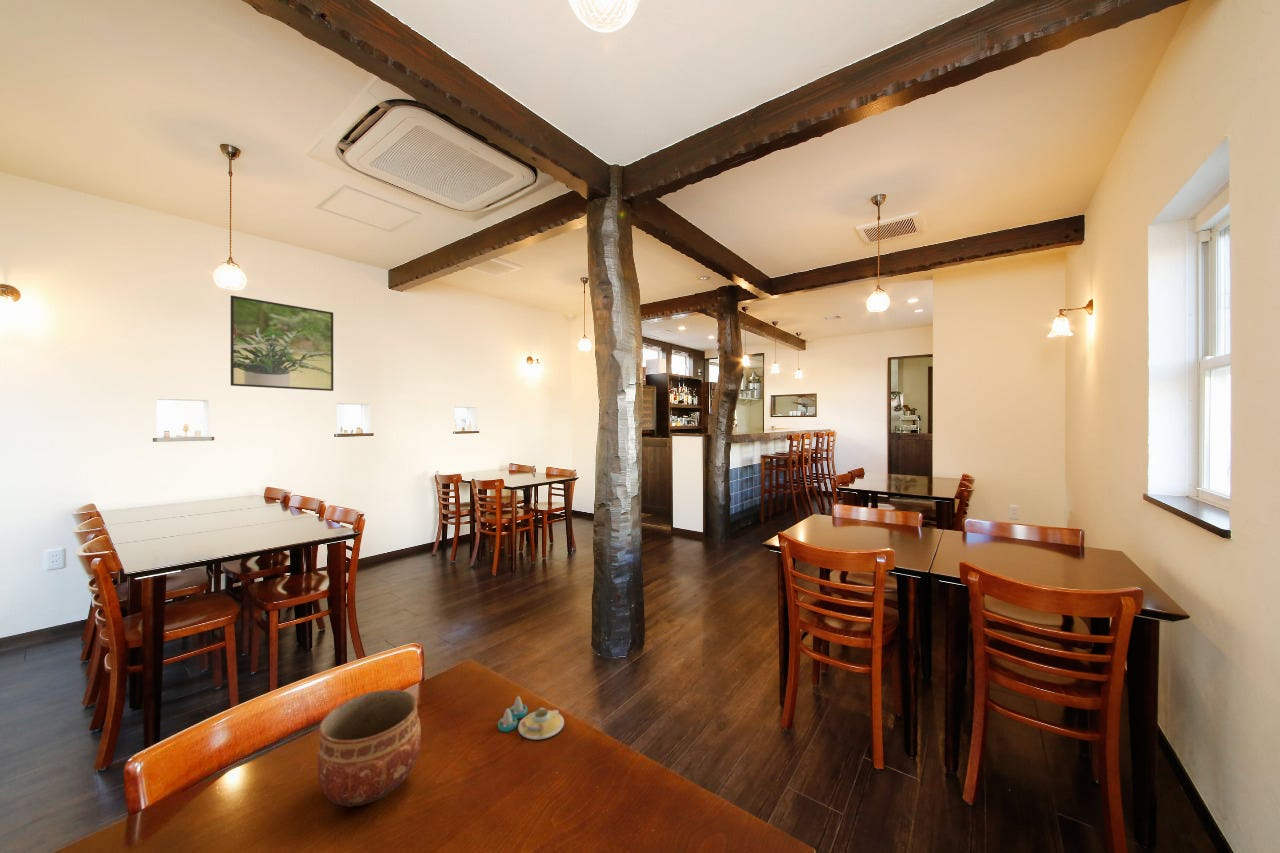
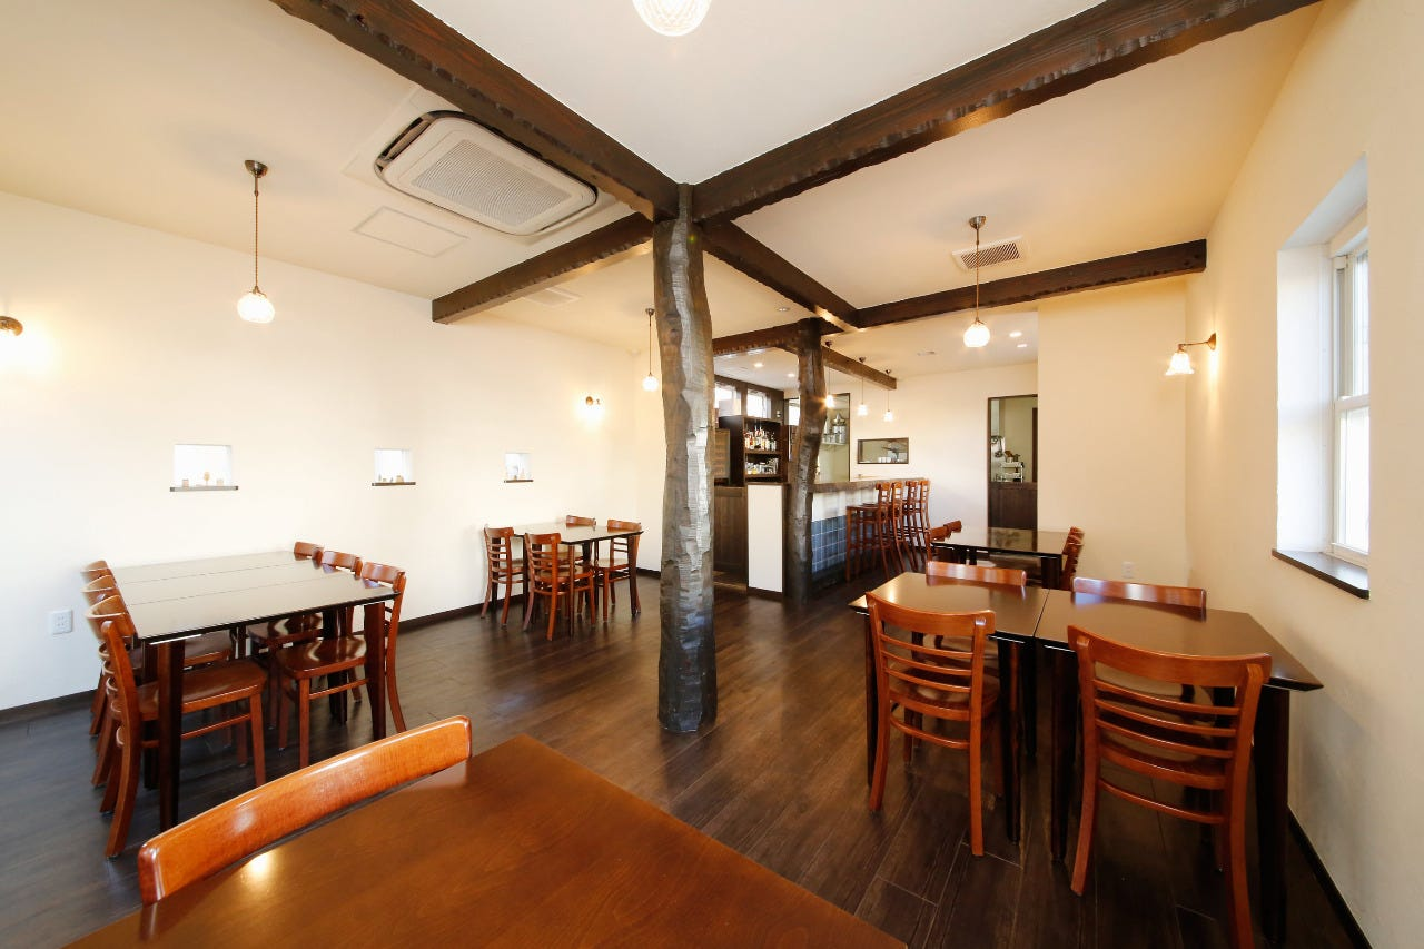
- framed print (285, 346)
- bowl (371, 749)
- salt and pepper shaker set (532, 715)
